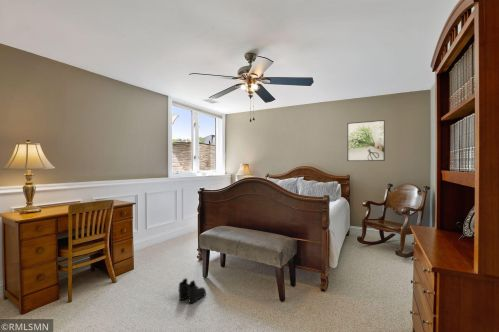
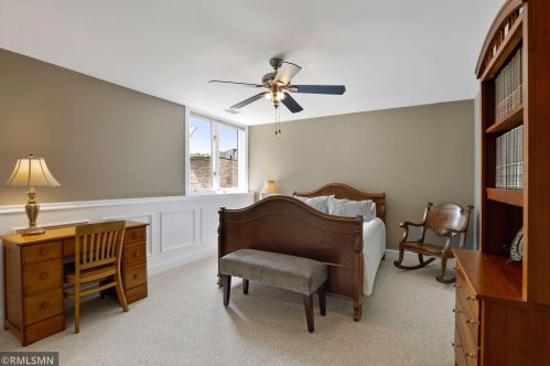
- boots (192, 287)
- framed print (365, 141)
